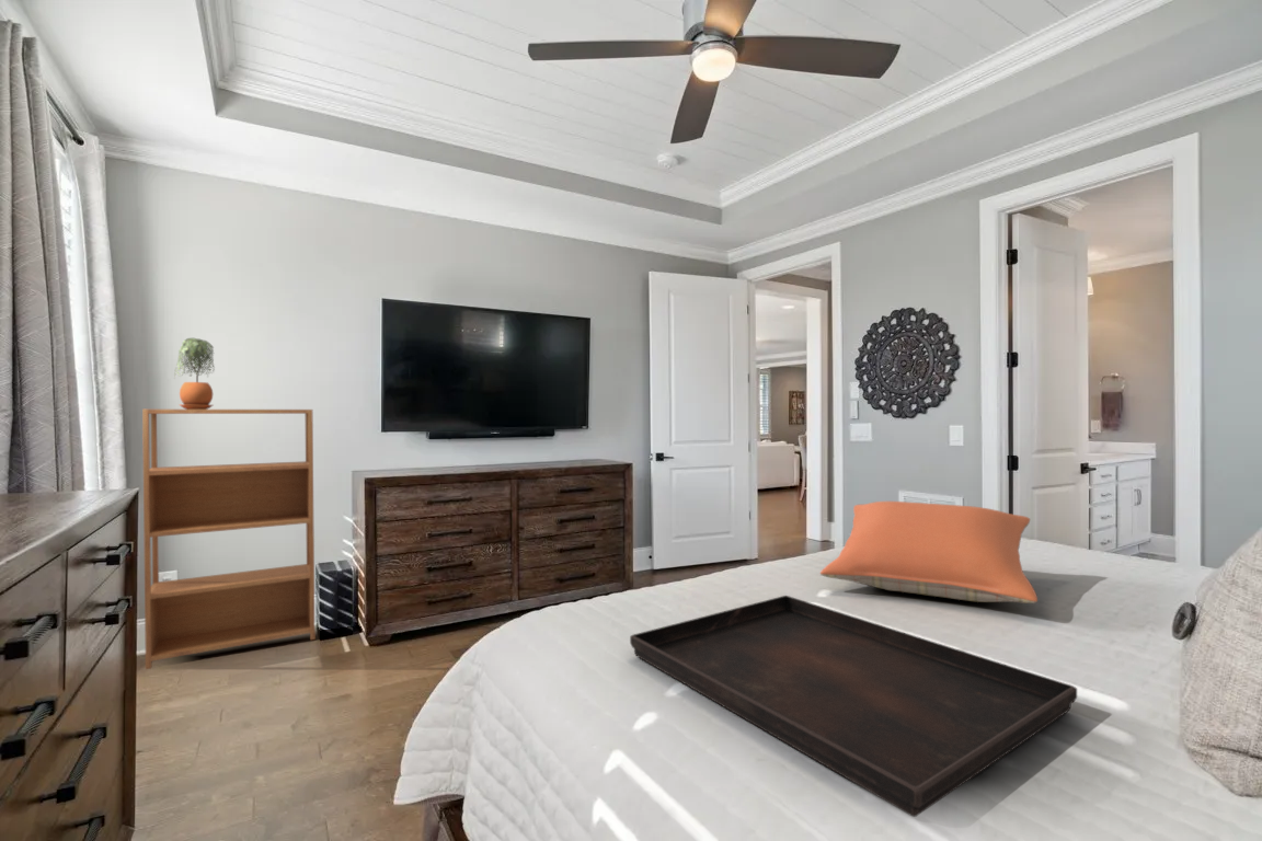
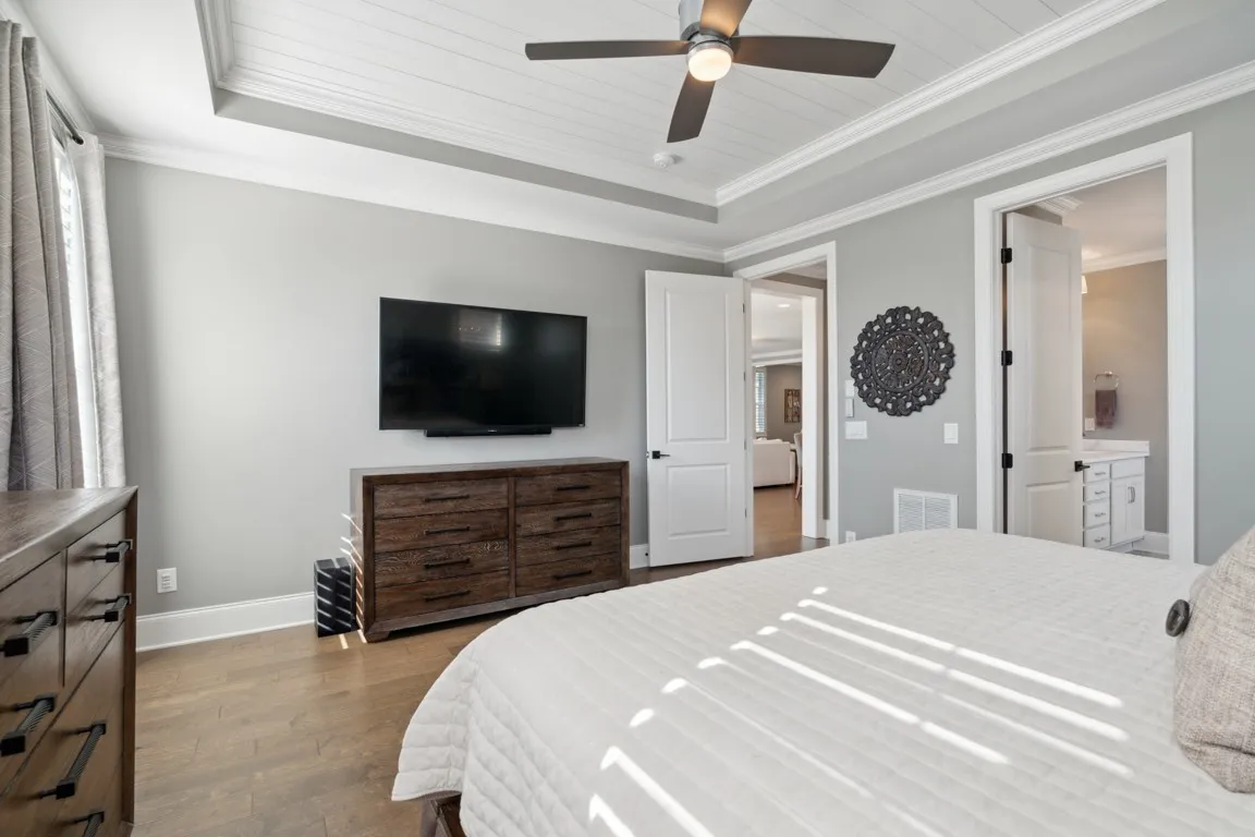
- serving tray (828, 669)
- pillow (928, 545)
- potted plant (195, 372)
- bookshelf (234, 527)
